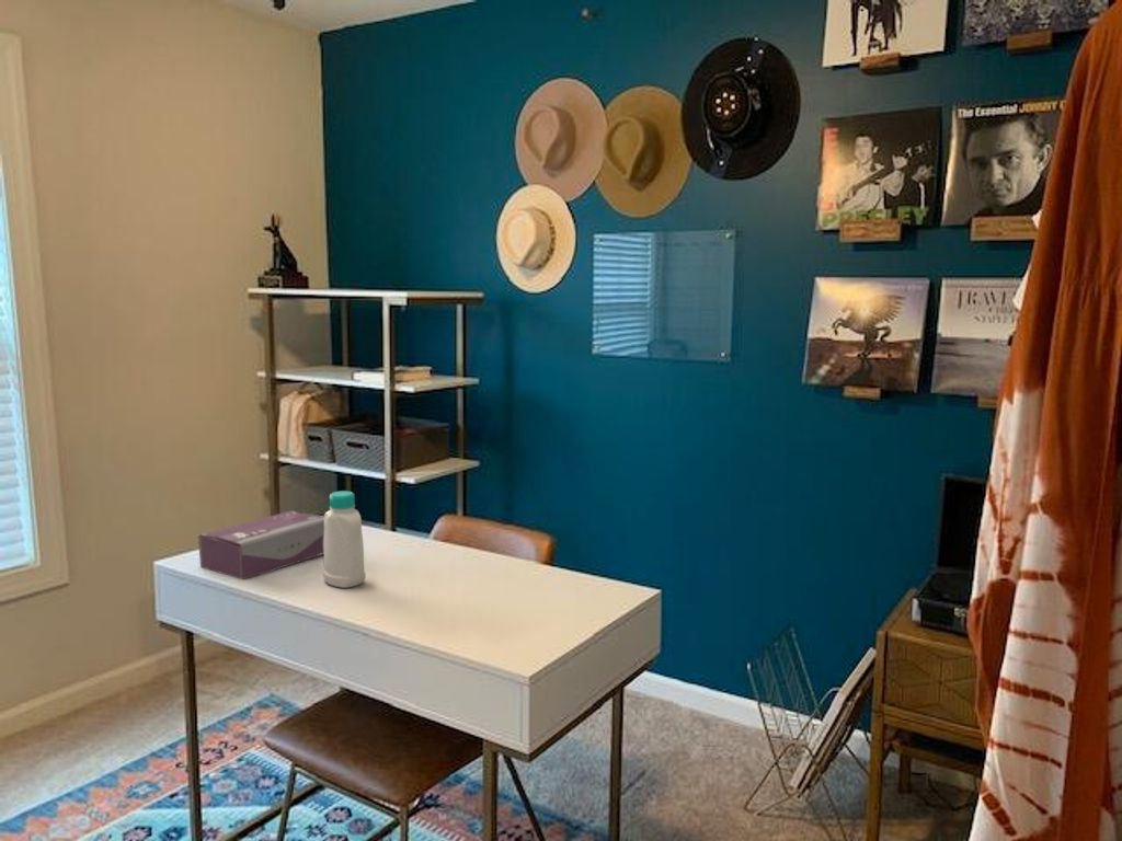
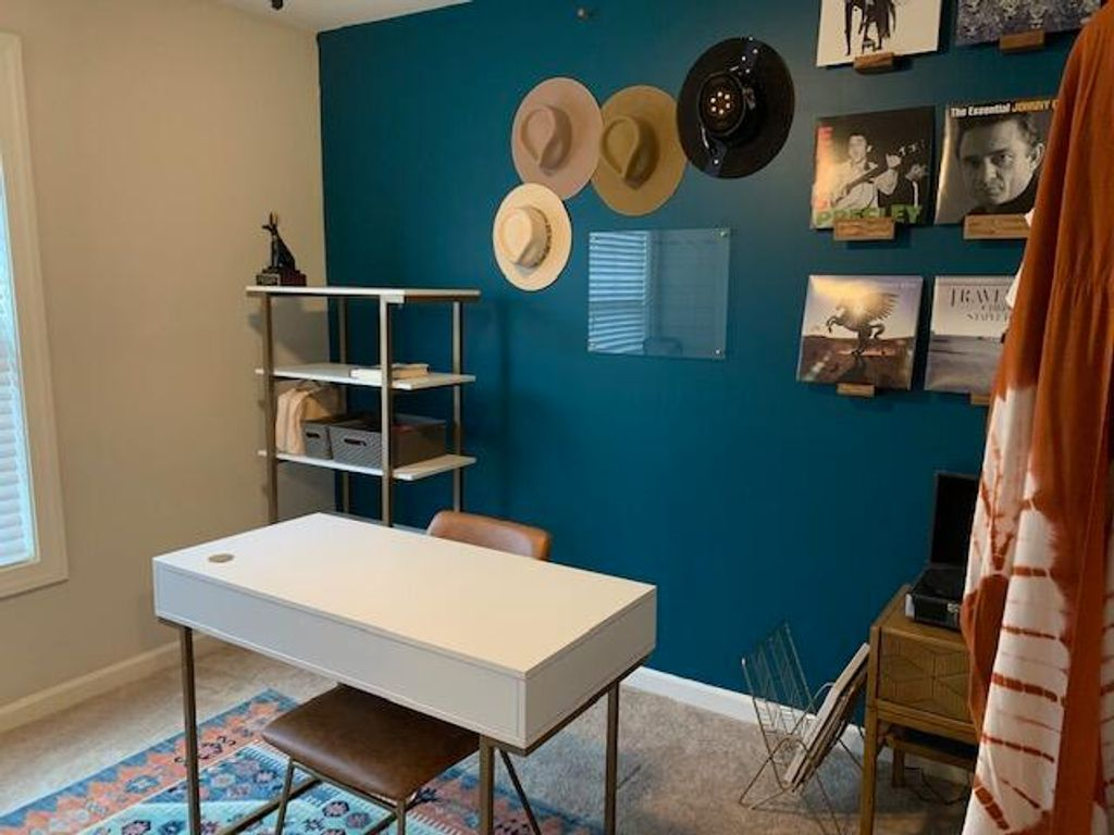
- bottle (343, 538)
- tissue box (267, 541)
